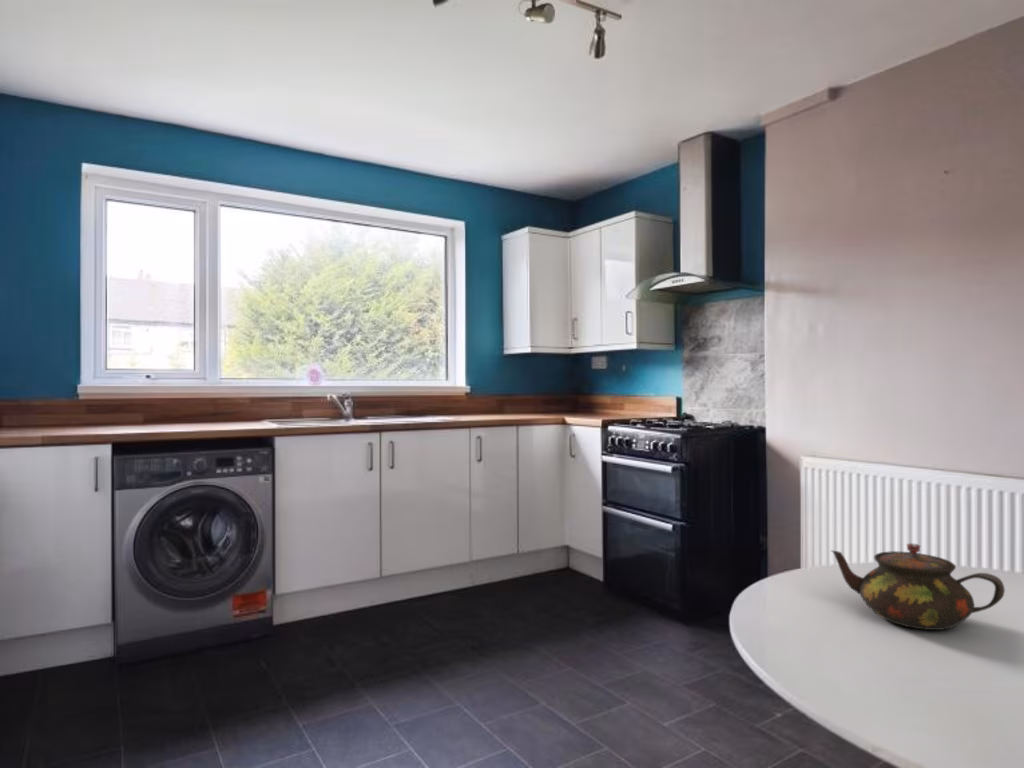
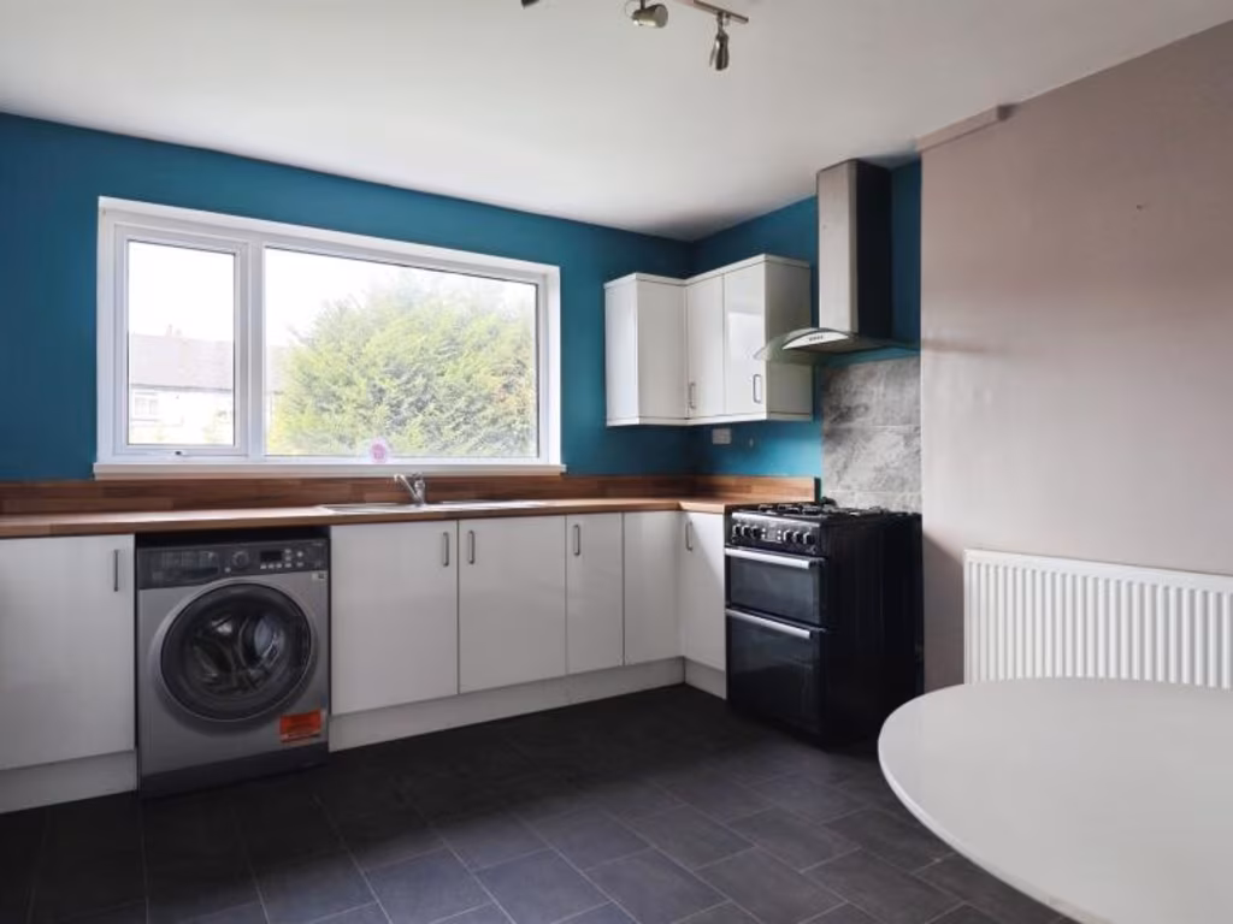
- teapot (912, 581)
